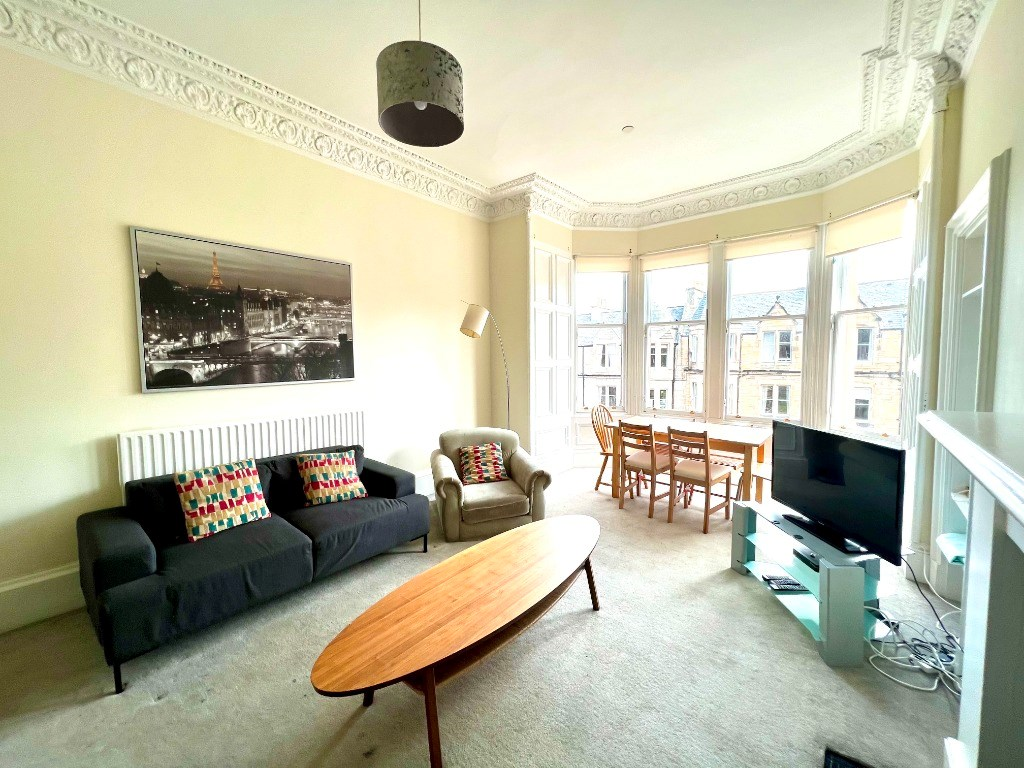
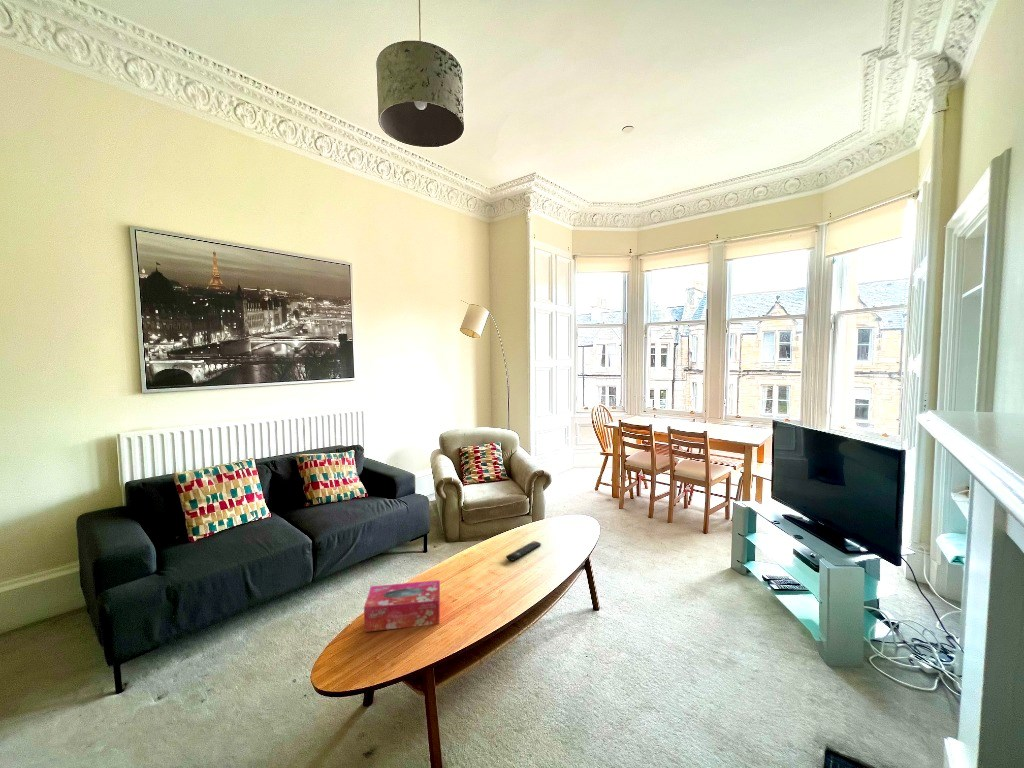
+ tissue box (404, 604)
+ remote control (524, 550)
